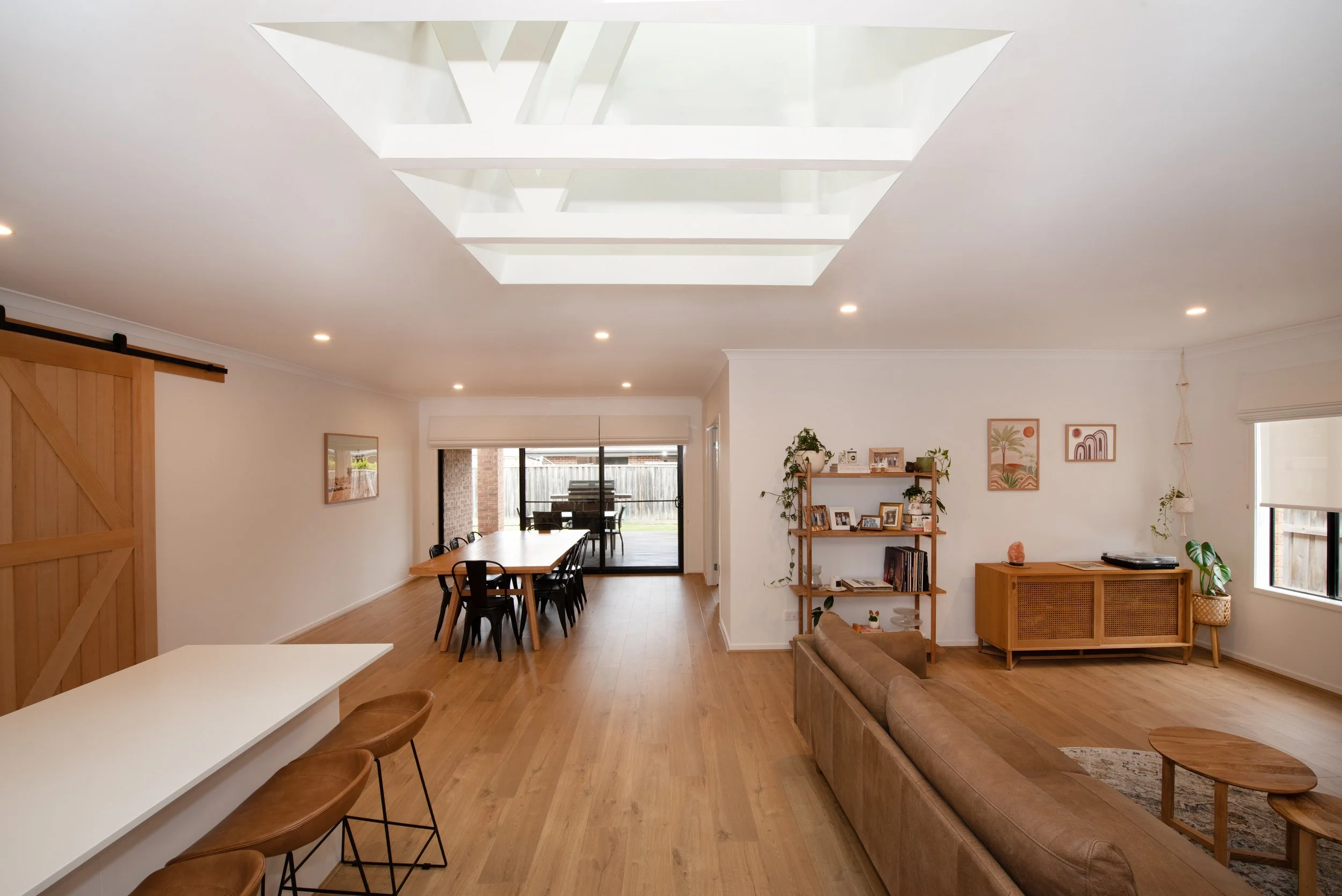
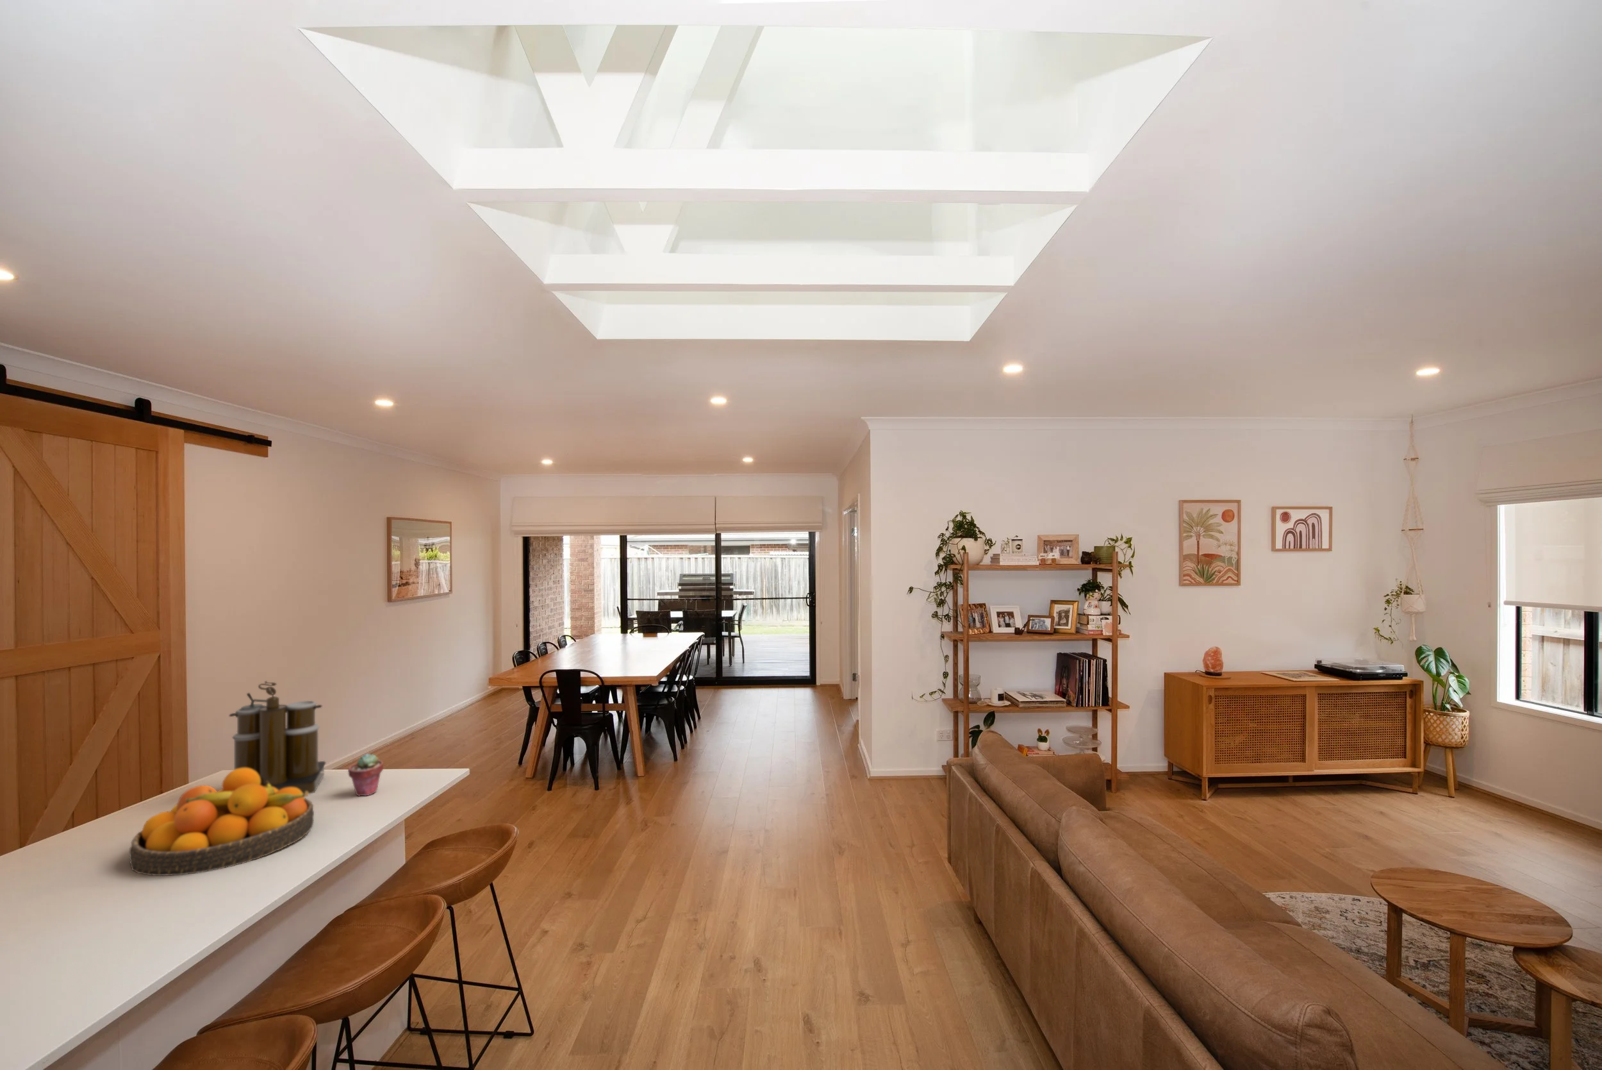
+ coffee maker (277, 732)
+ potted succulent (366, 773)
+ fruit bowl (228, 812)
